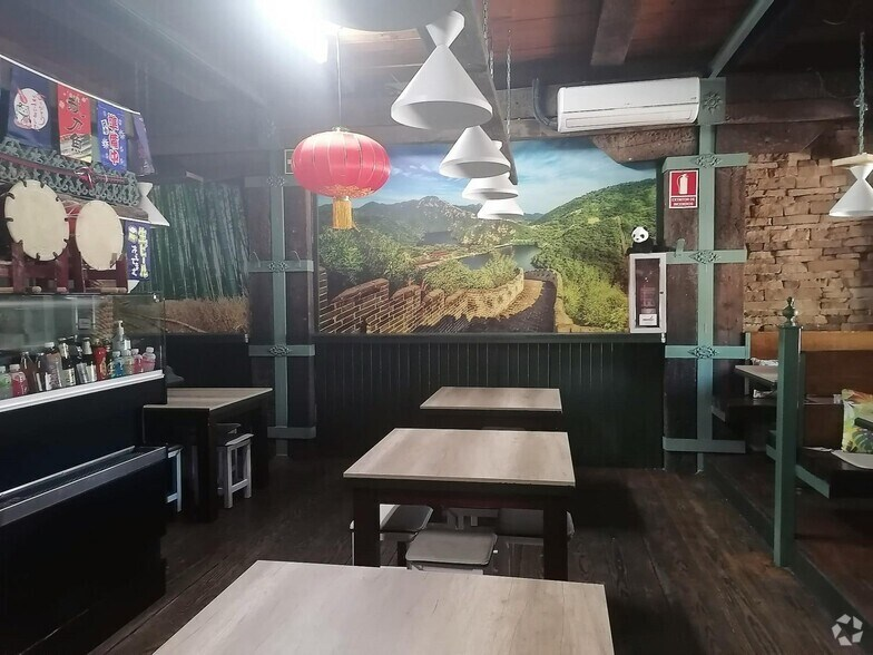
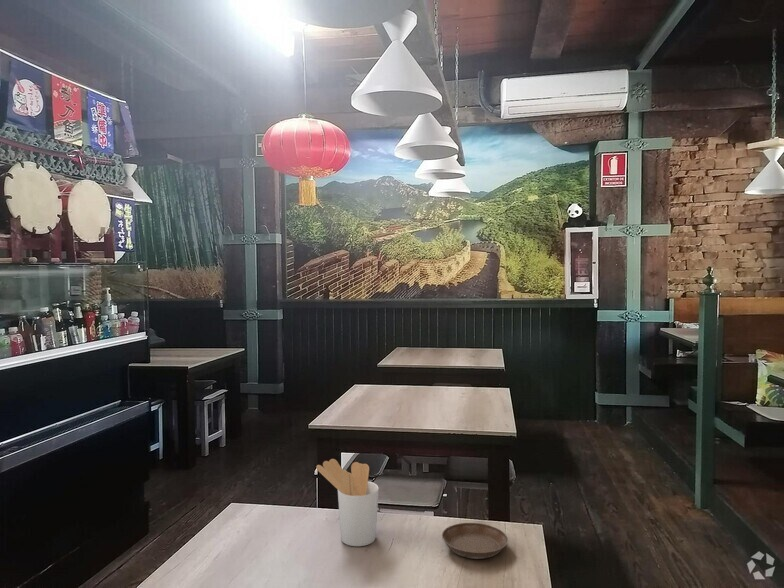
+ utensil holder (348, 499)
+ saucer (474, 542)
